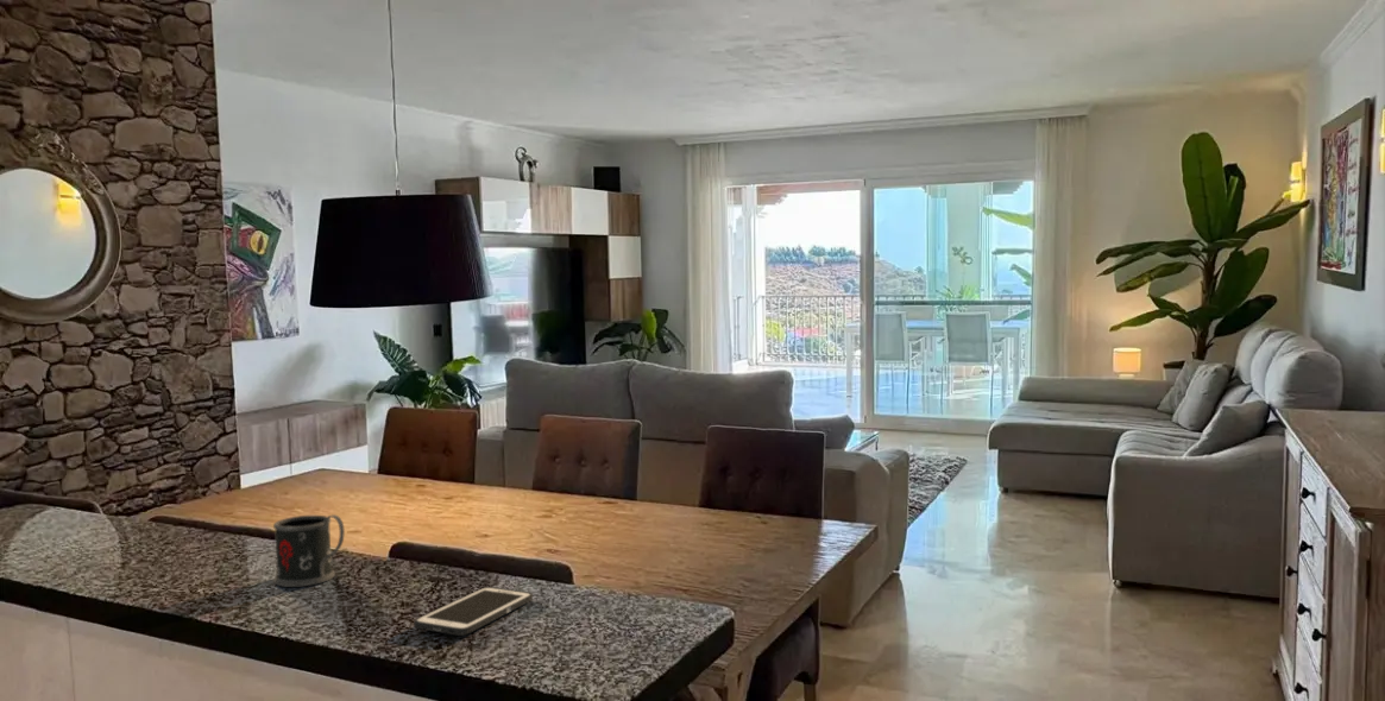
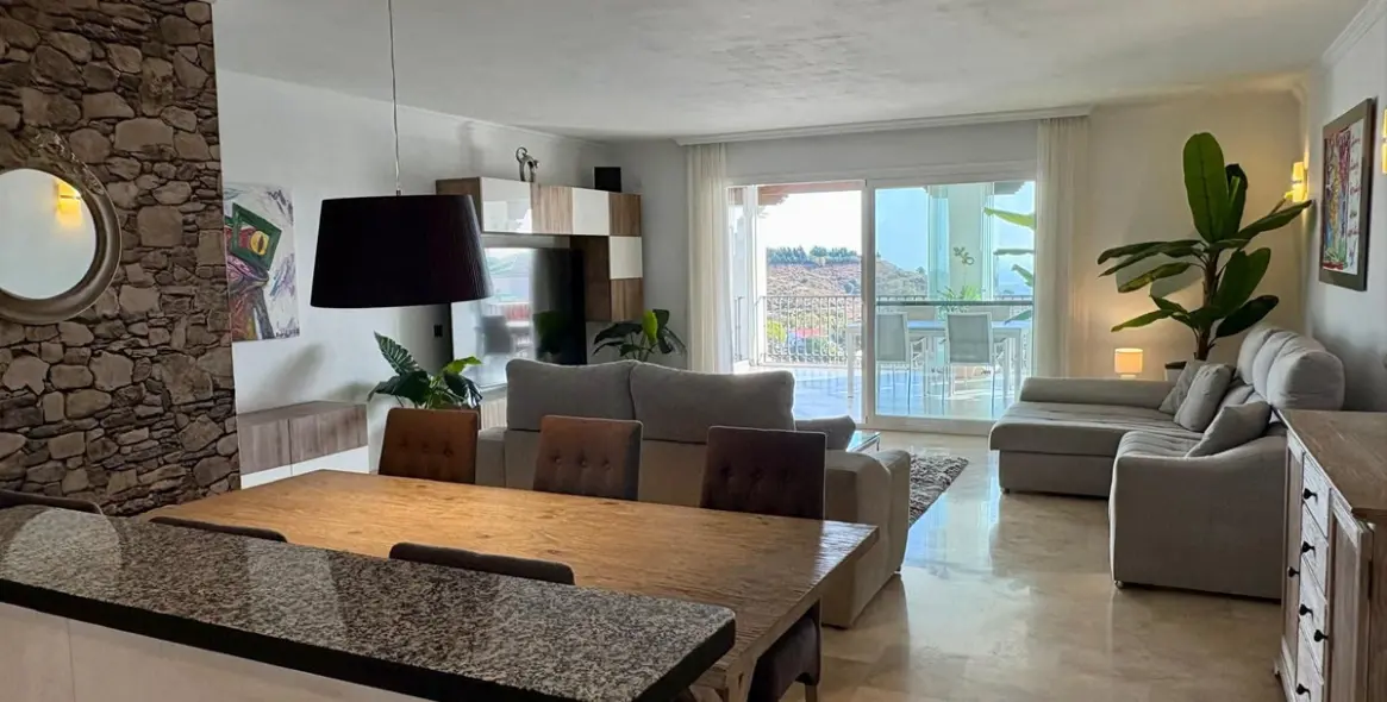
- mug (313, 545)
- cell phone (476, 610)
